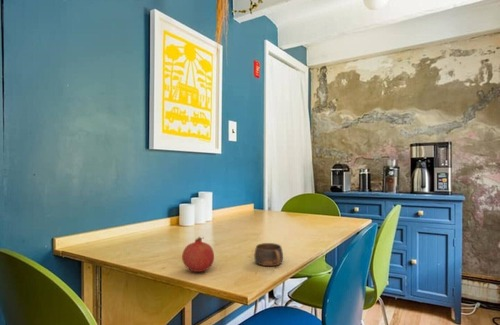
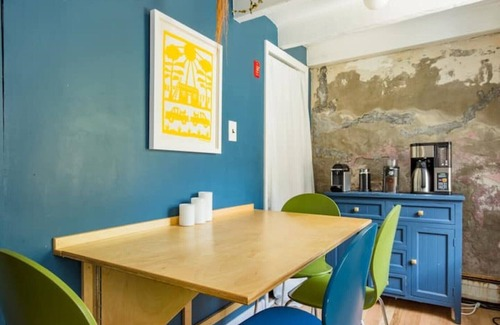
- fruit (198, 253)
- cup (269, 255)
